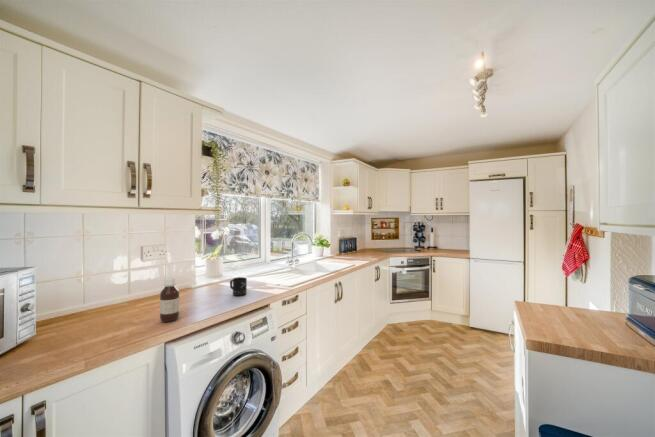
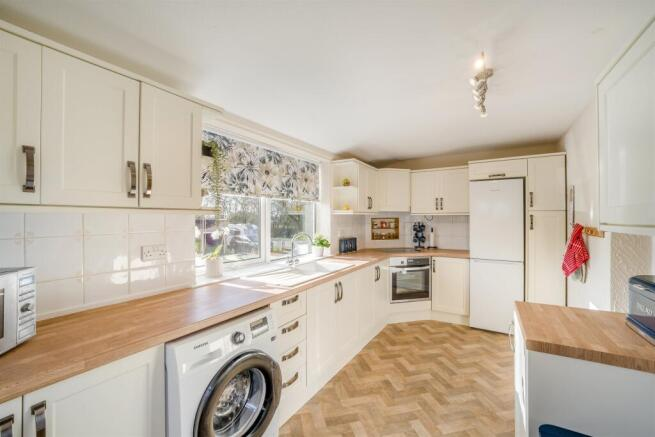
- bottle (169, 299)
- mug (237, 286)
